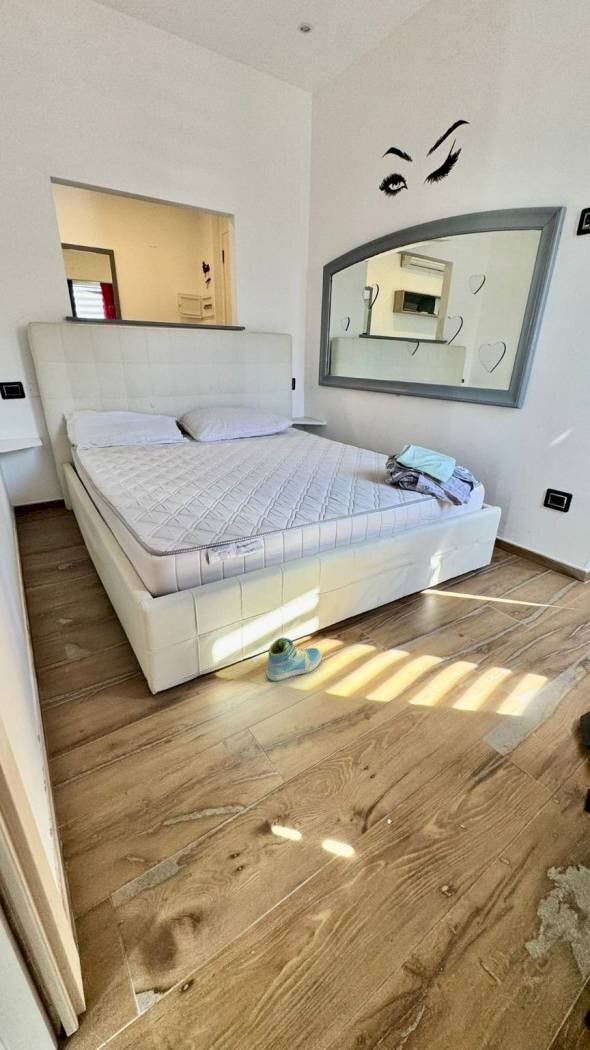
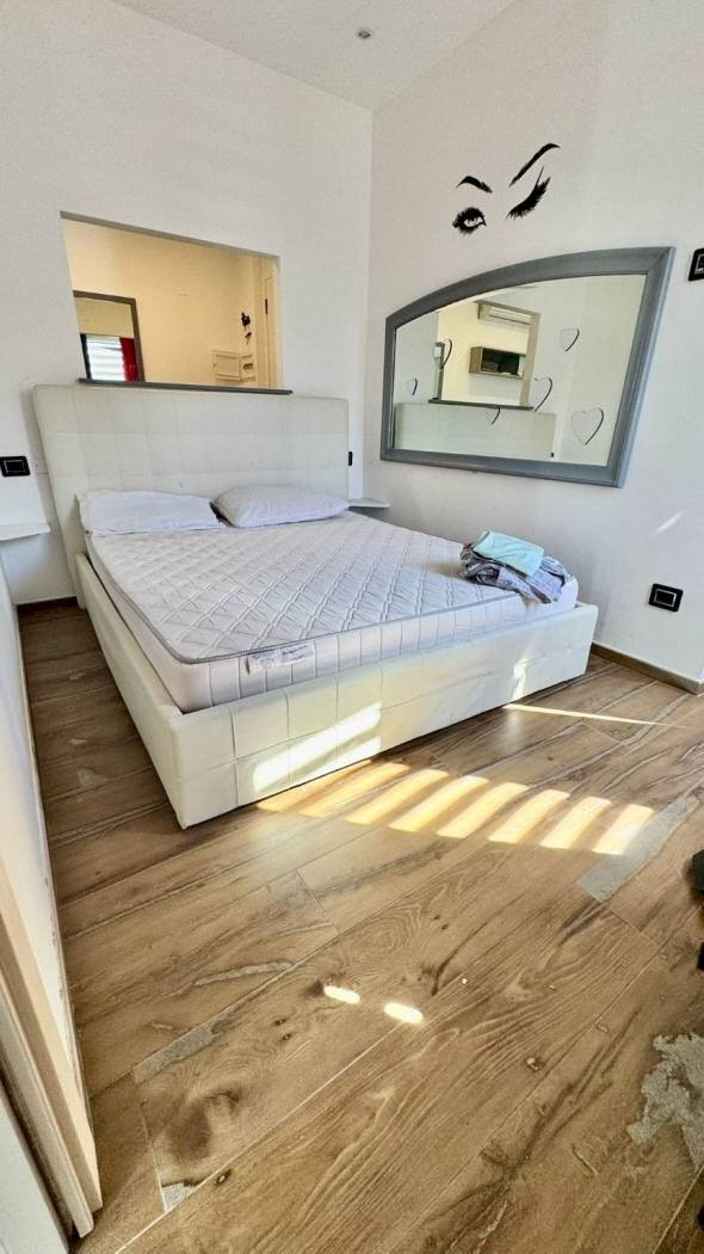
- sneaker (295, 652)
